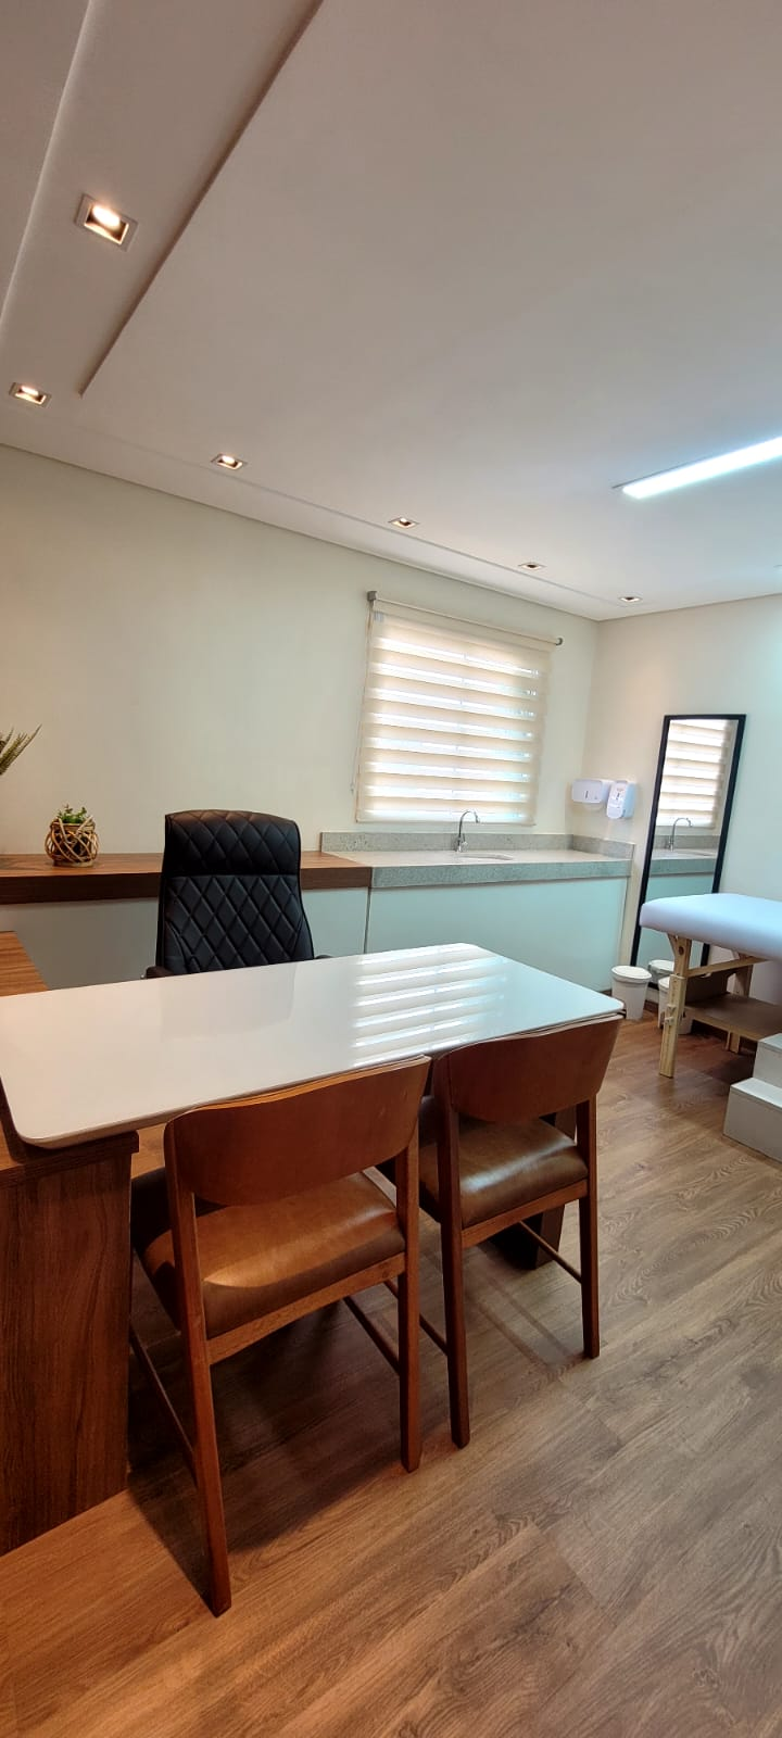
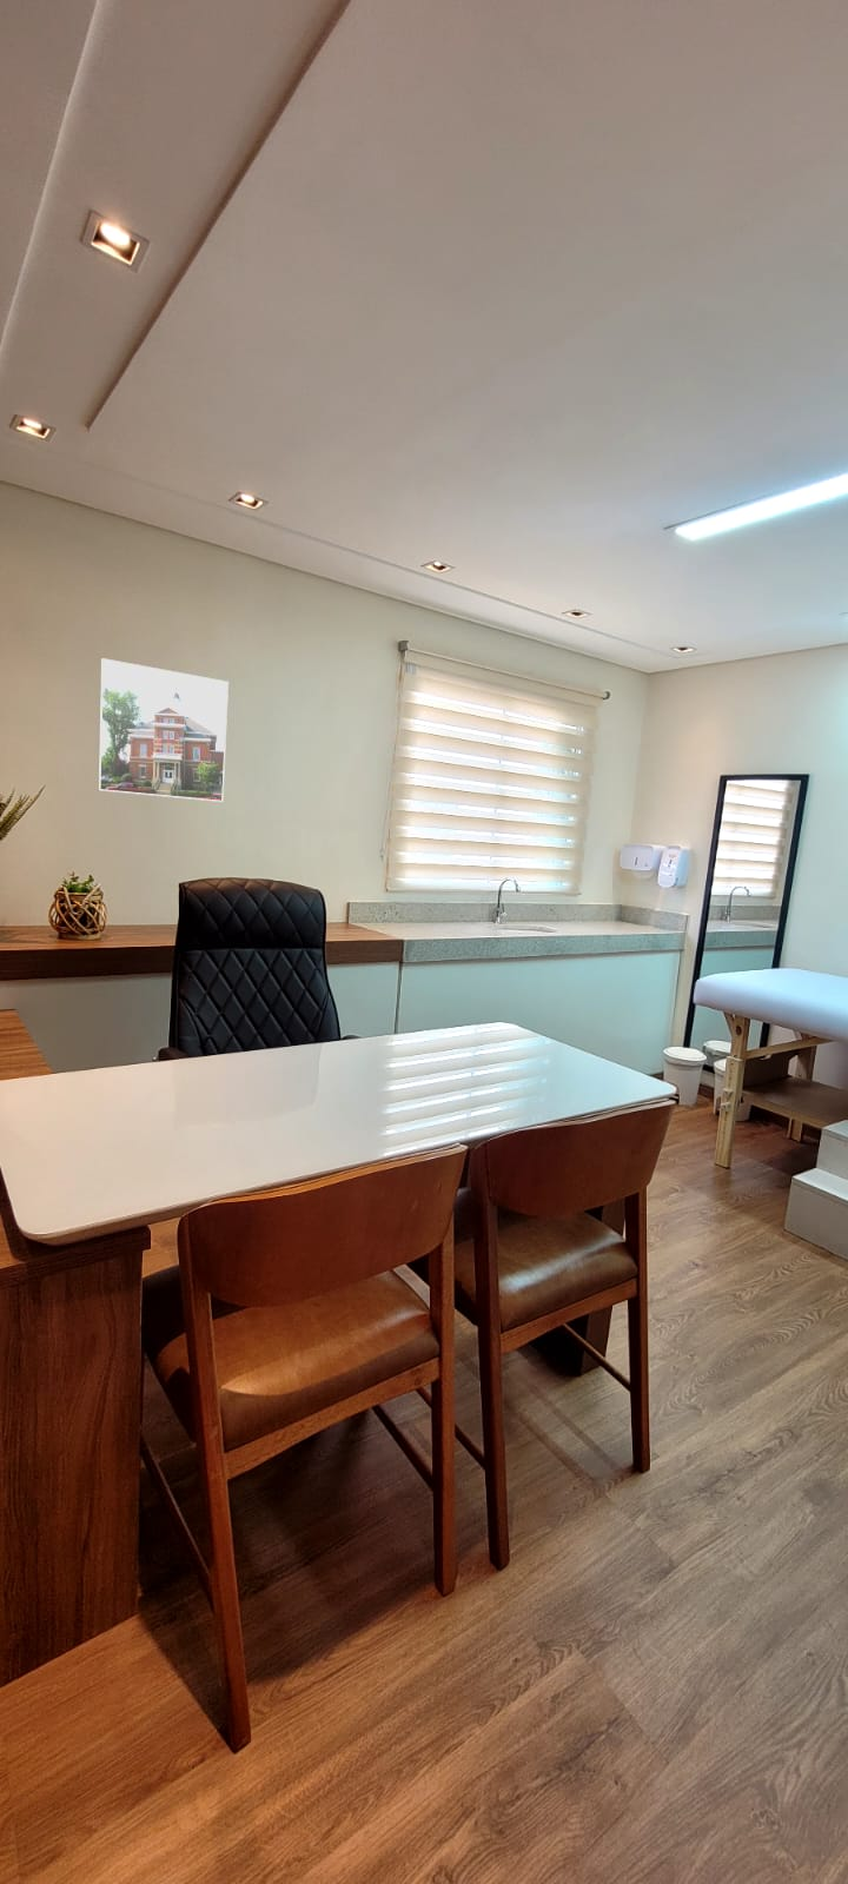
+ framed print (165, 734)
